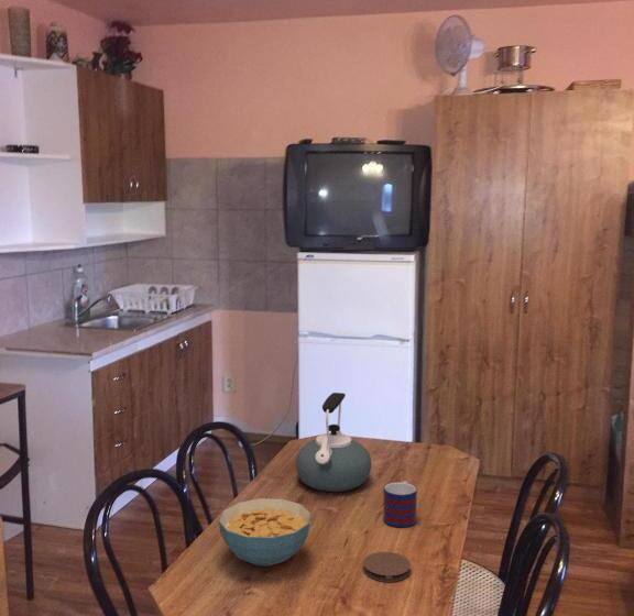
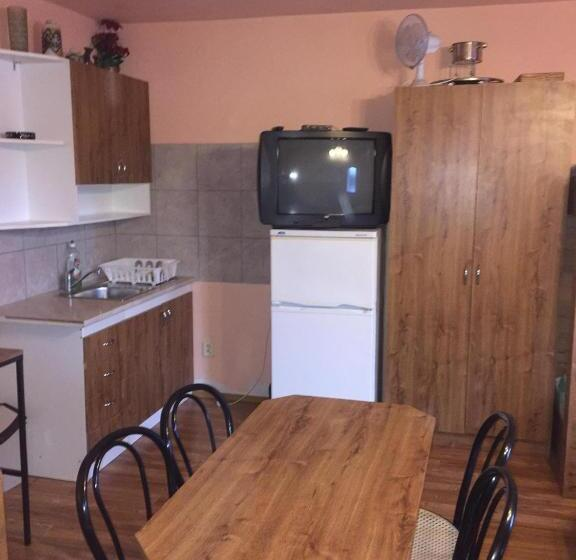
- cereal bowl (265, 538)
- kettle (331, 441)
- coaster (386, 565)
- mug (401, 501)
